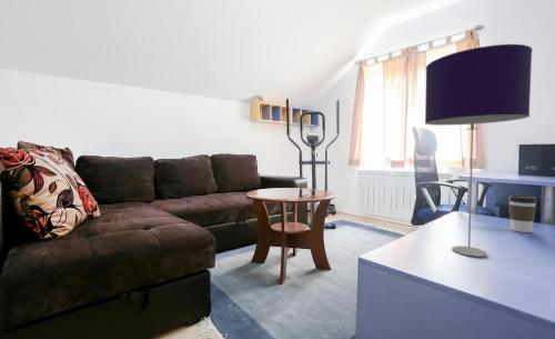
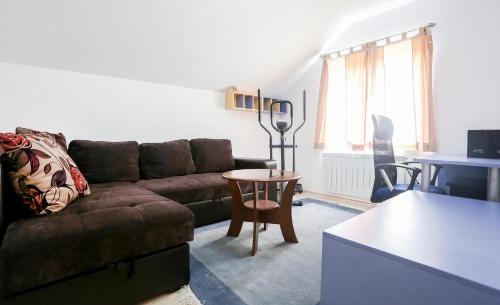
- coffee cup (522, 213)
- table lamp (471, 158)
